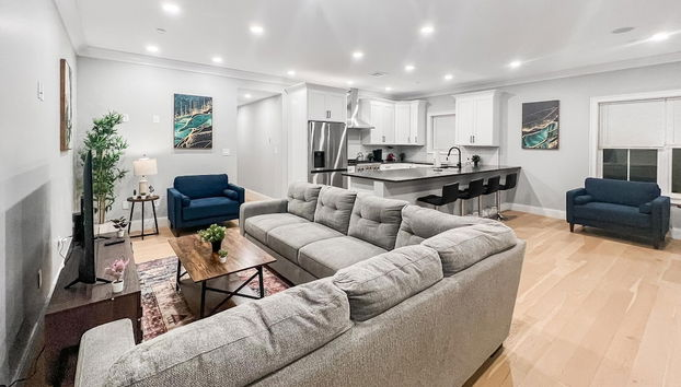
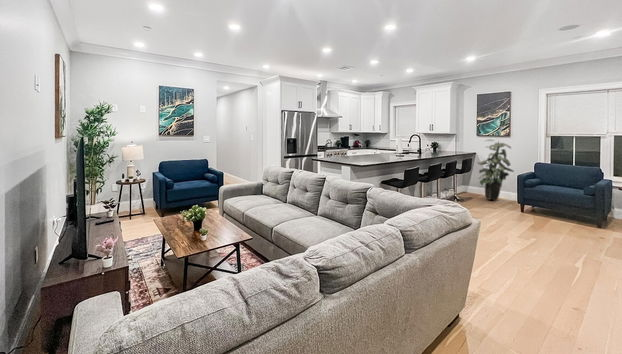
+ indoor plant (493, 169)
